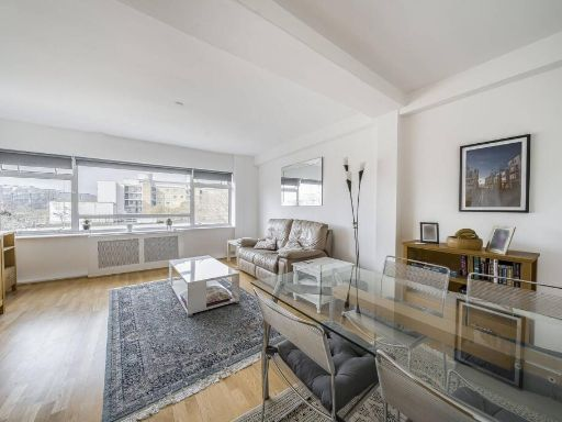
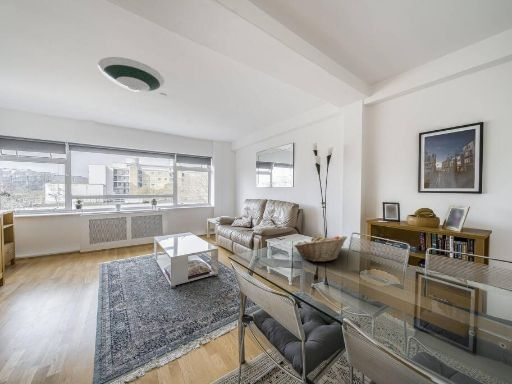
+ fruit basket (320, 245)
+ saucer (133, 82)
